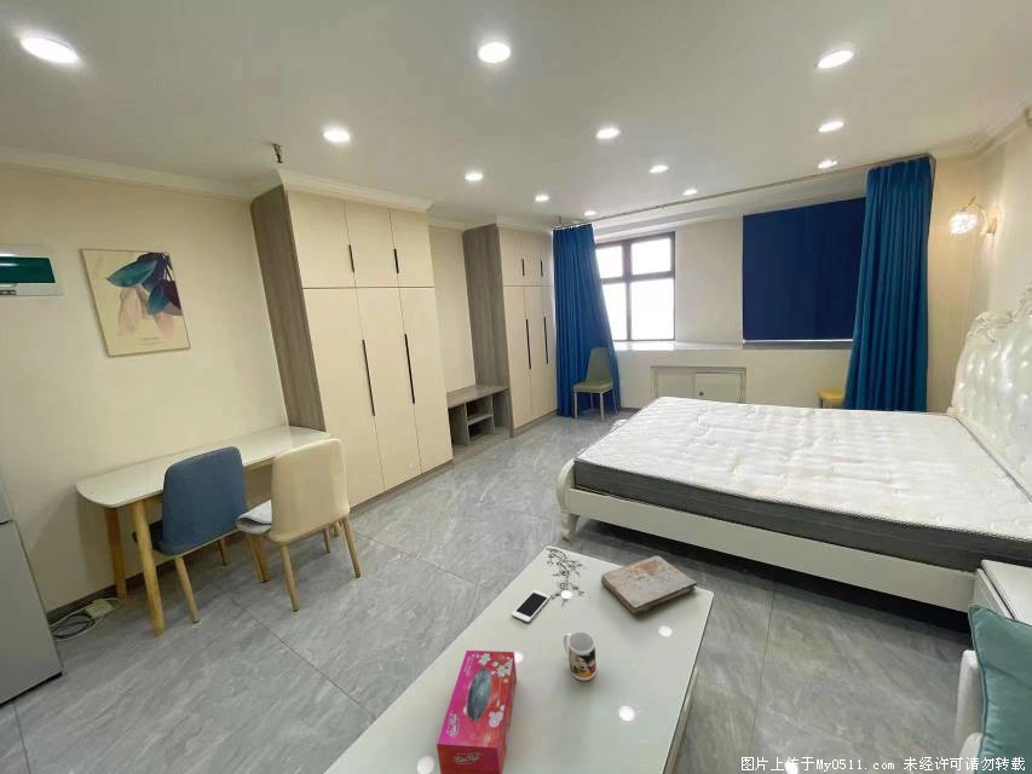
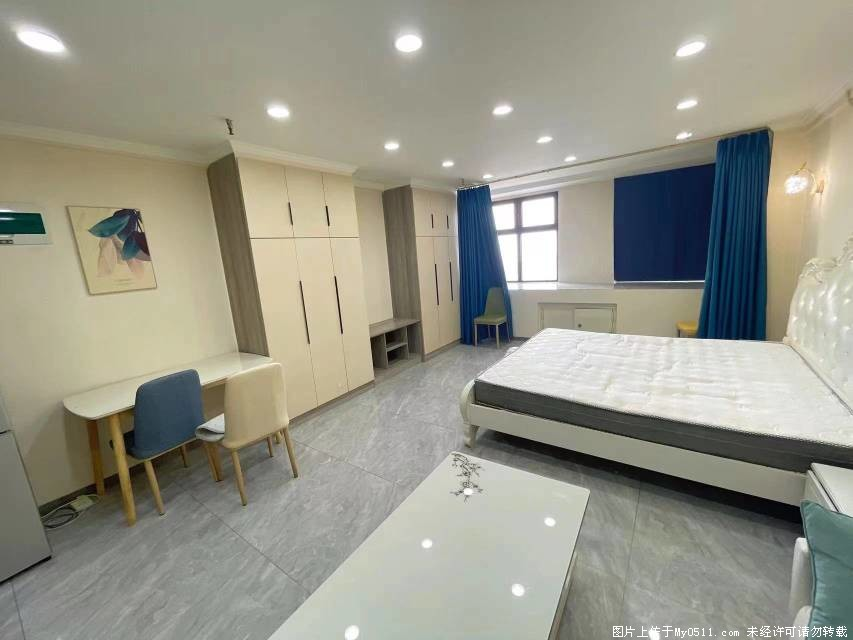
- book (647, 582)
- cell phone (531, 605)
- mug (577, 652)
- tissue box (482, 707)
